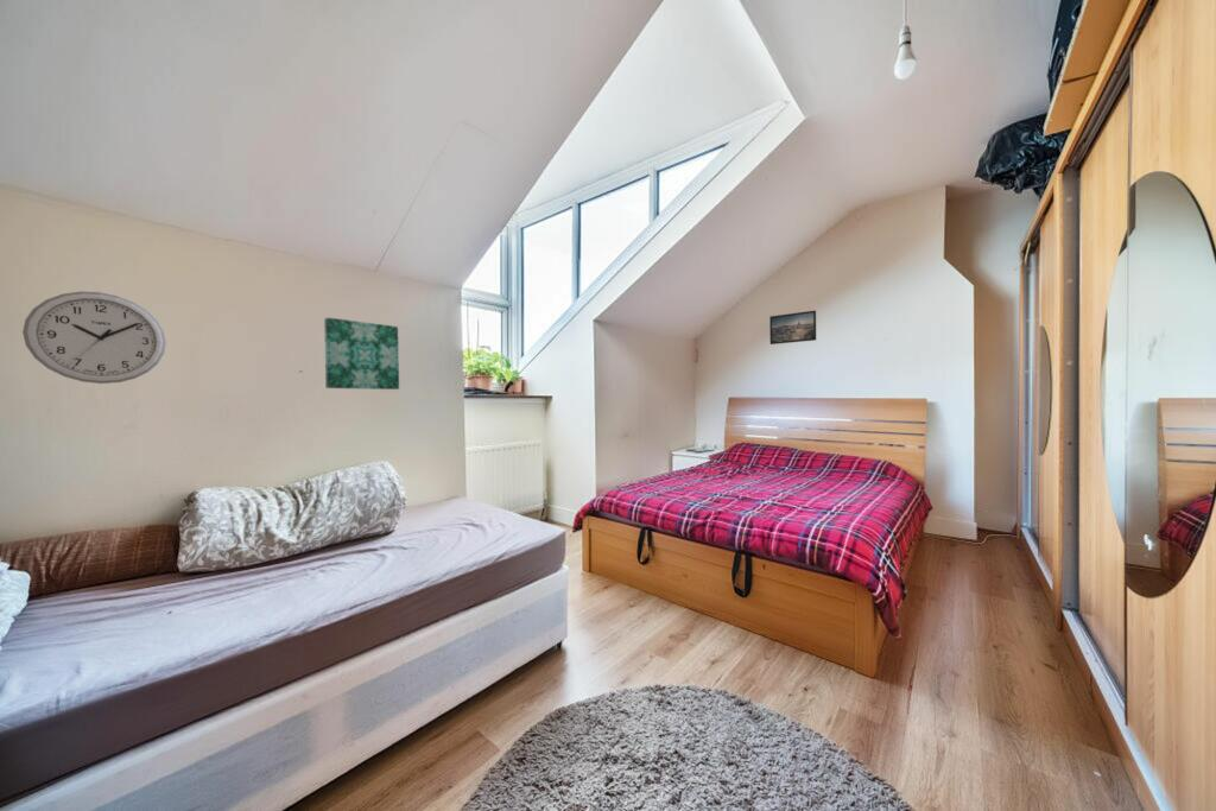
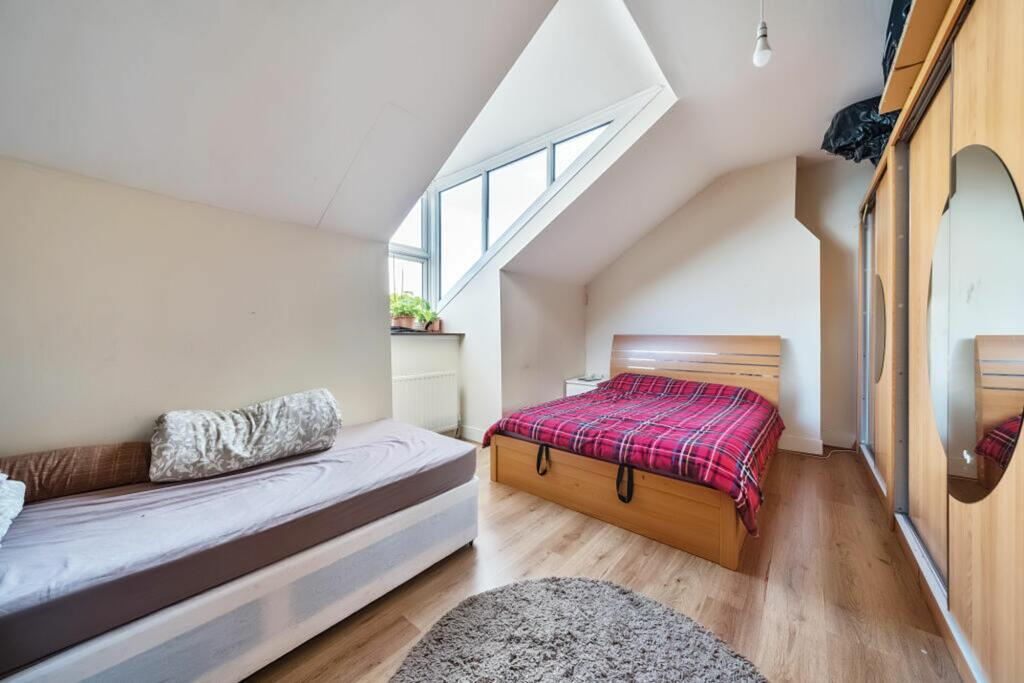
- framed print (792, 328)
- wall clock (100, 337)
- wall art (363, 355)
